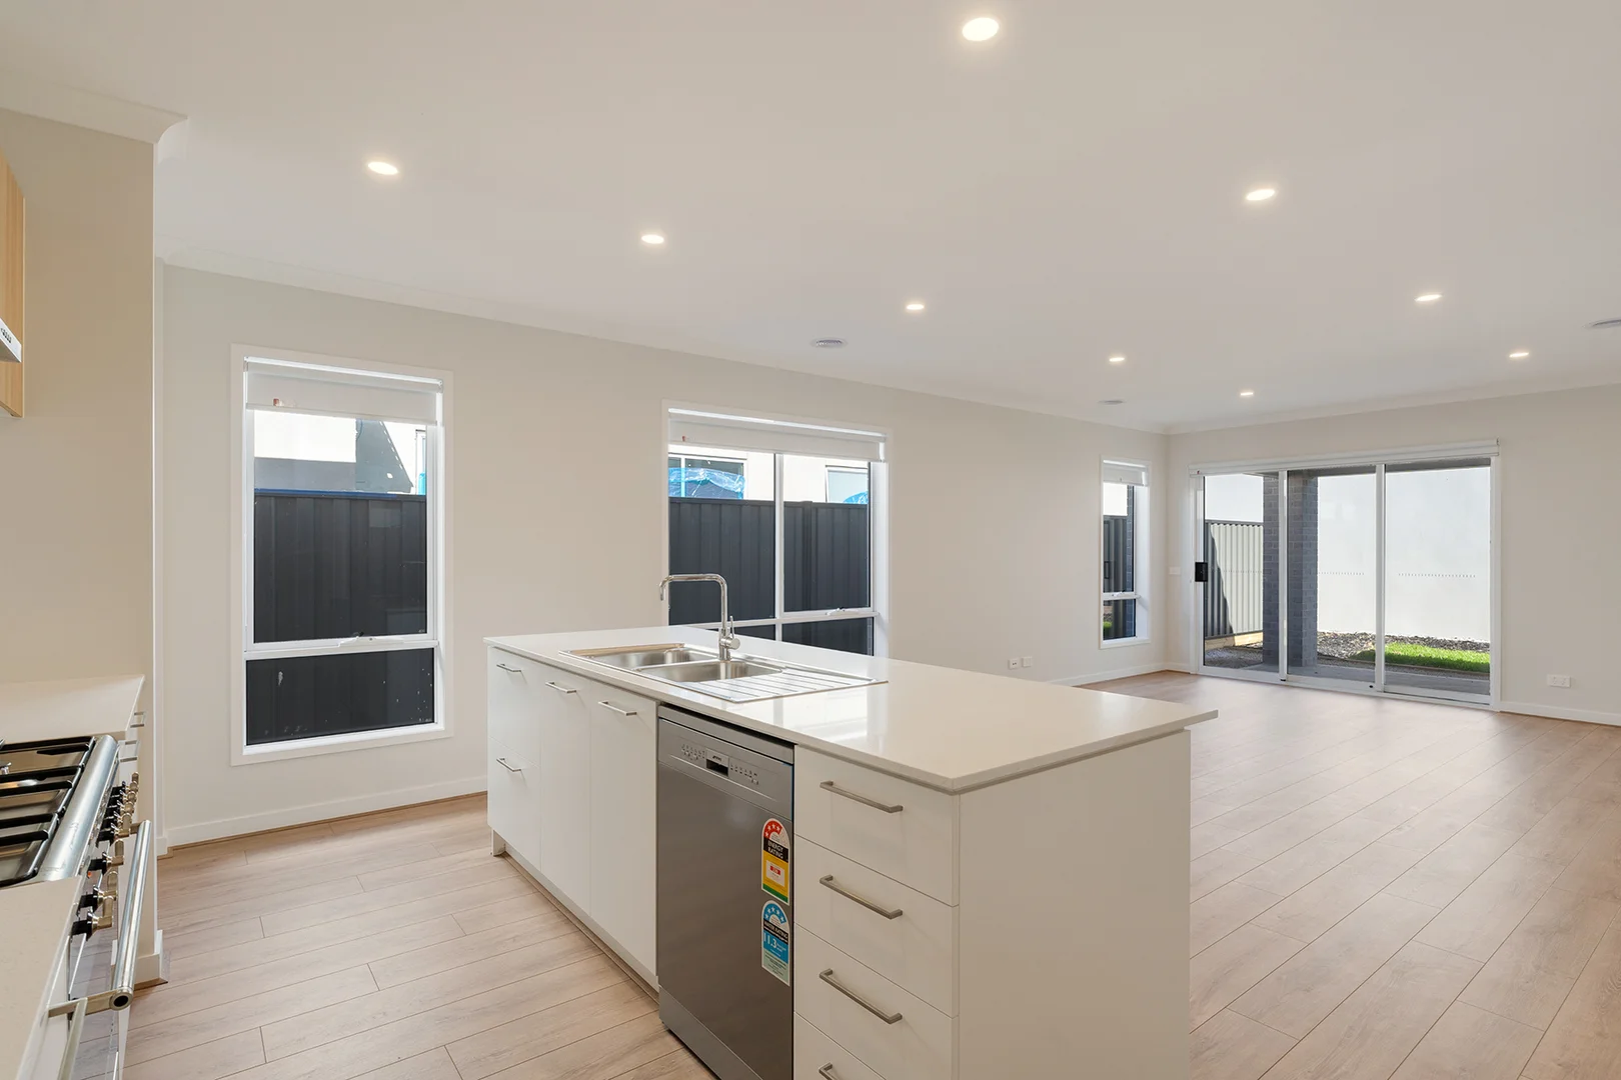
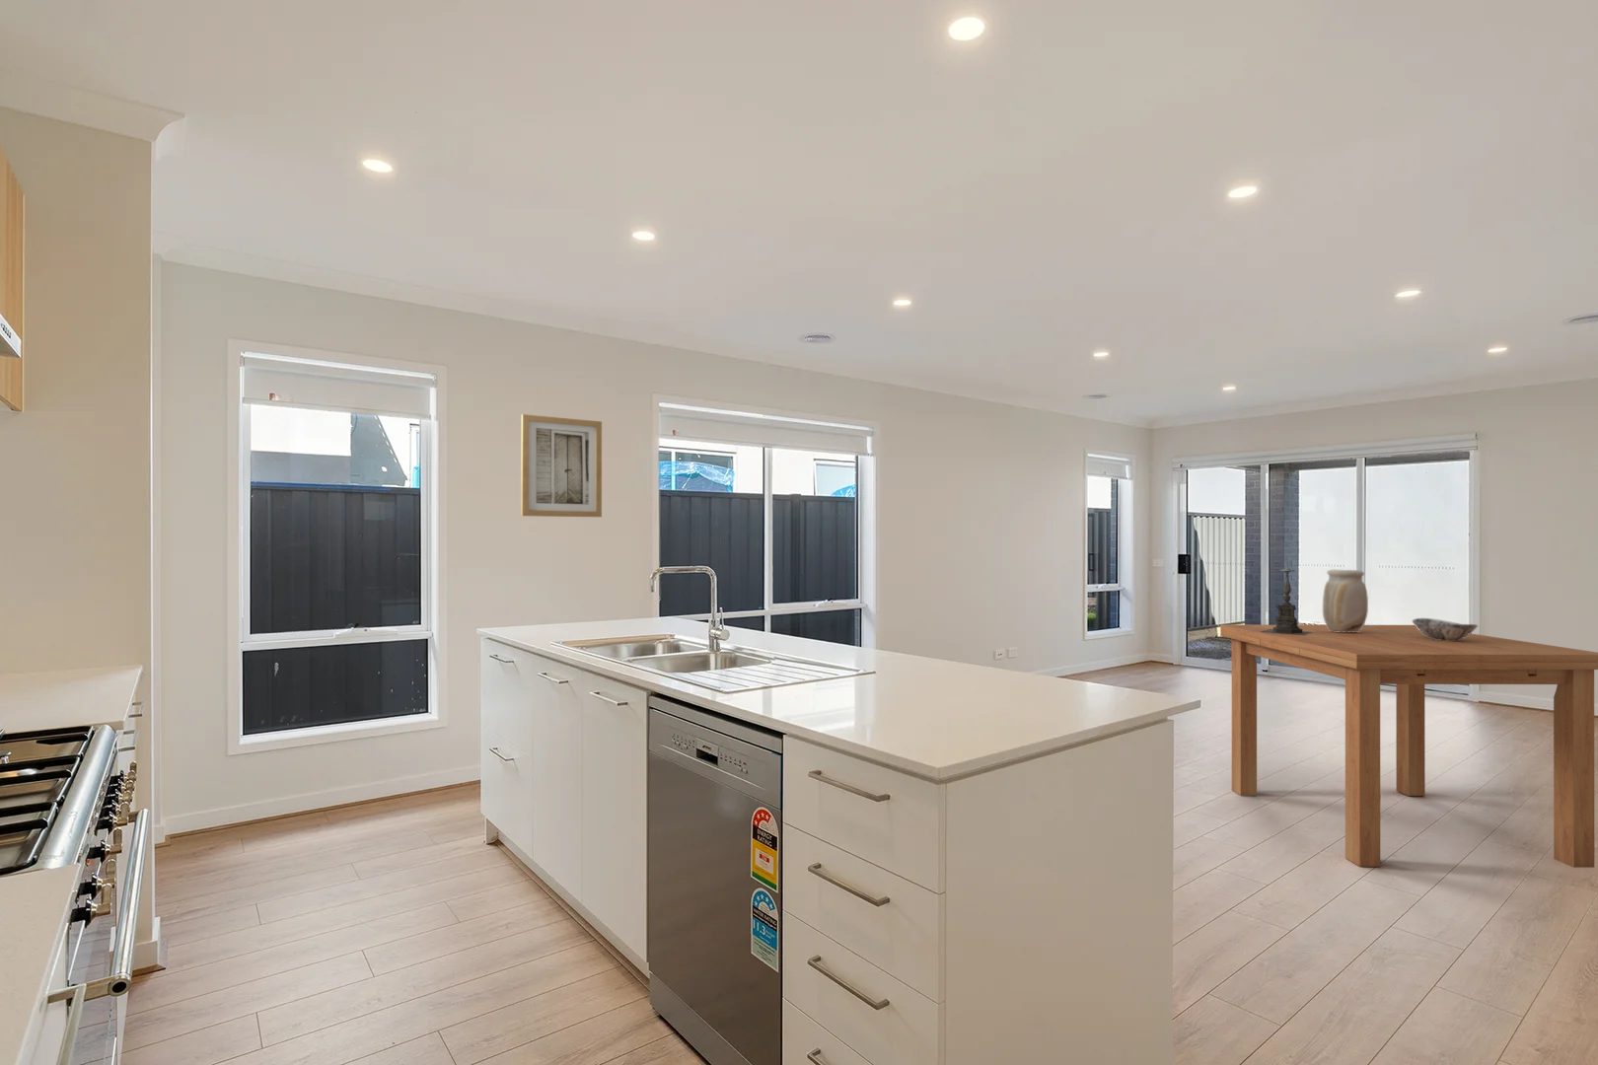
+ wall art (562, 466)
+ dining table (1396, 730)
+ candle holder (1286, 594)
+ vase (1345, 600)
+ decorative bowl (1445, 629)
